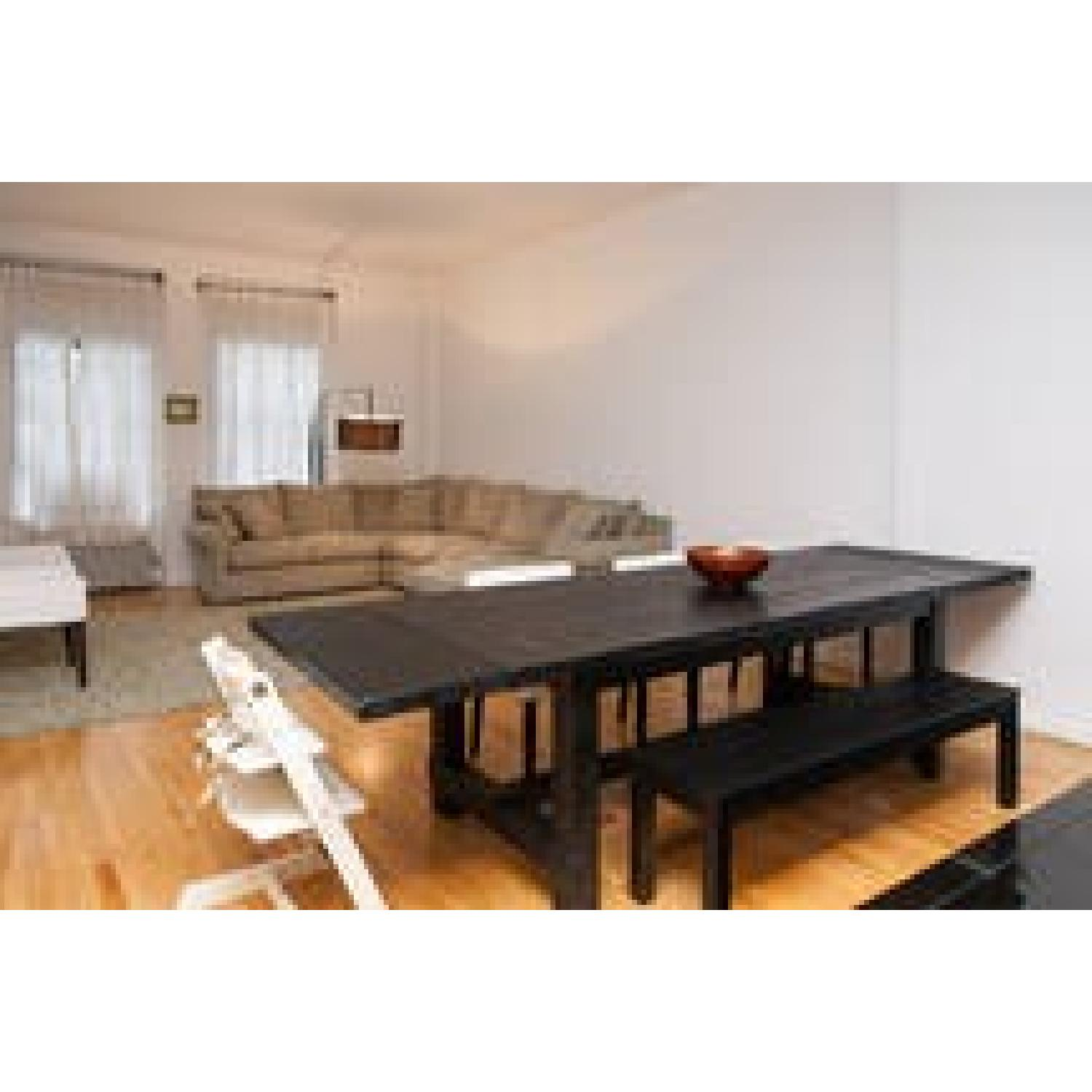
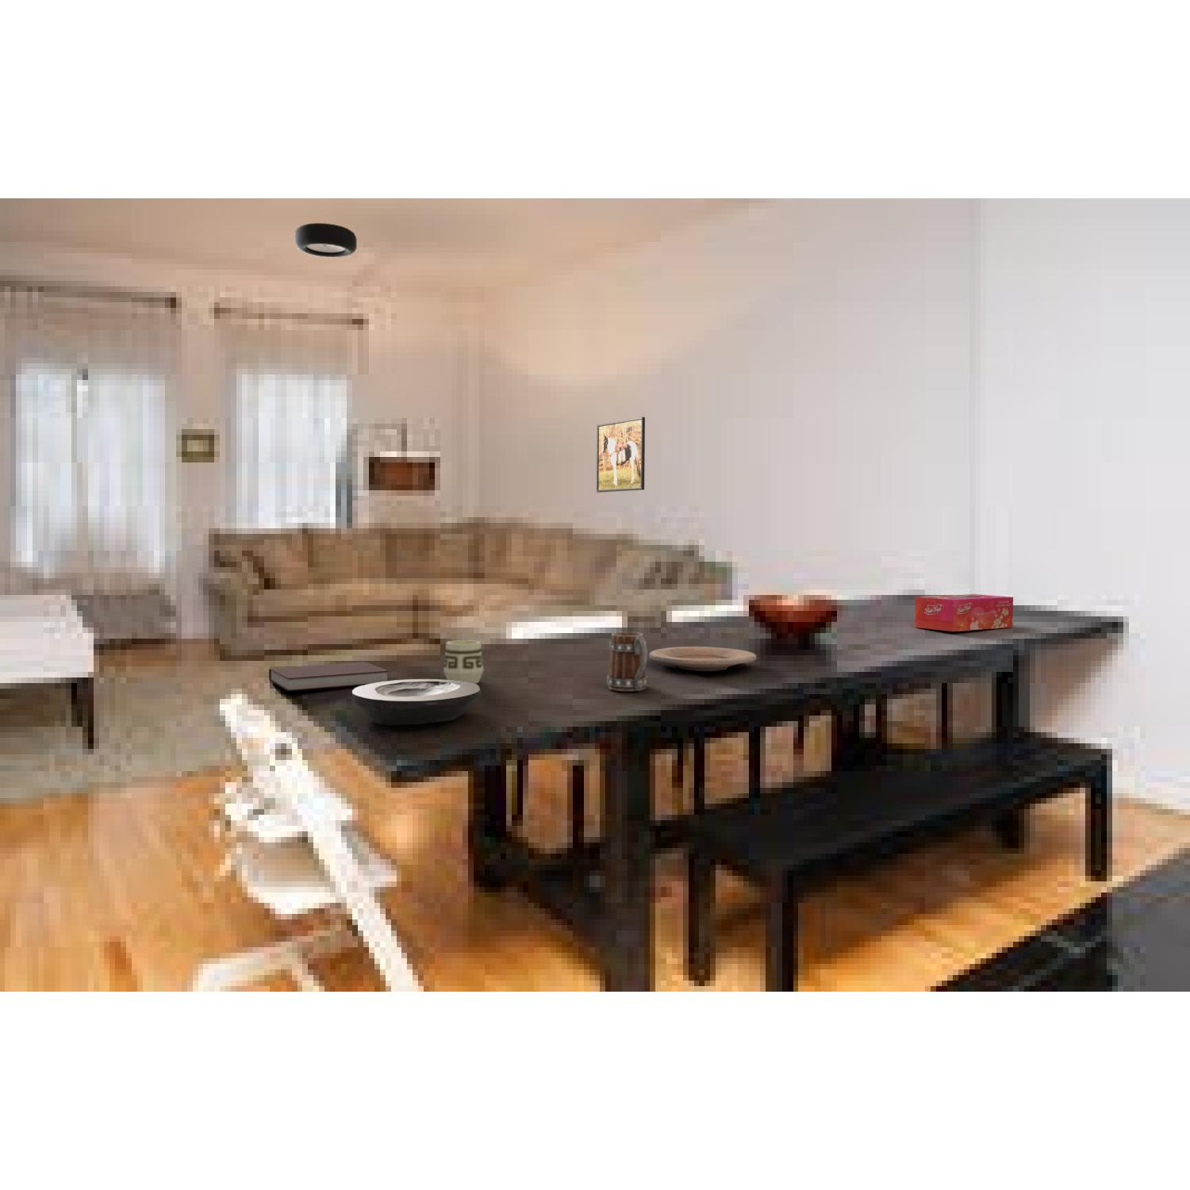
+ plate (702, 660)
+ ceiling light (325, 241)
+ notebook (328, 676)
+ mug (631, 661)
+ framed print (620, 456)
+ tissue box (964, 611)
+ plate (417, 704)
+ cup (463, 661)
